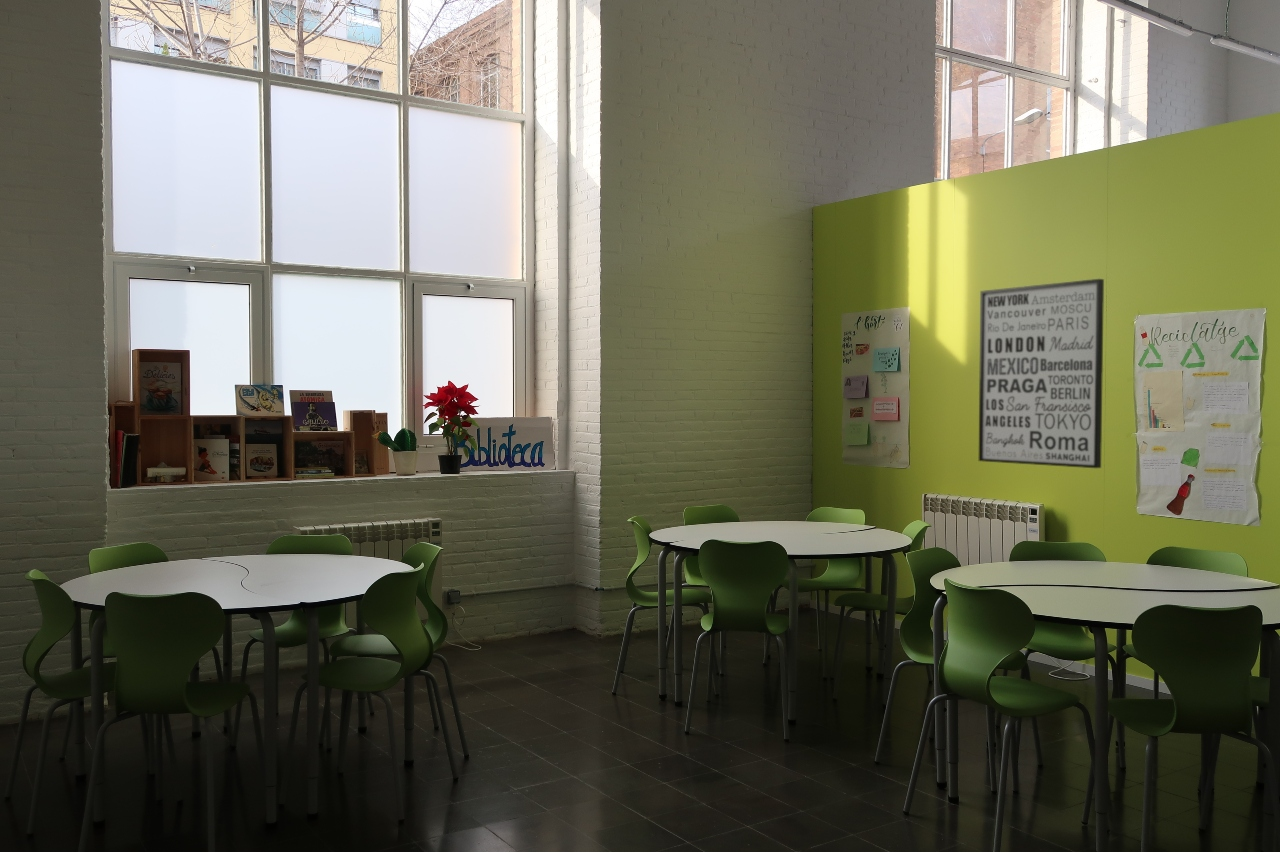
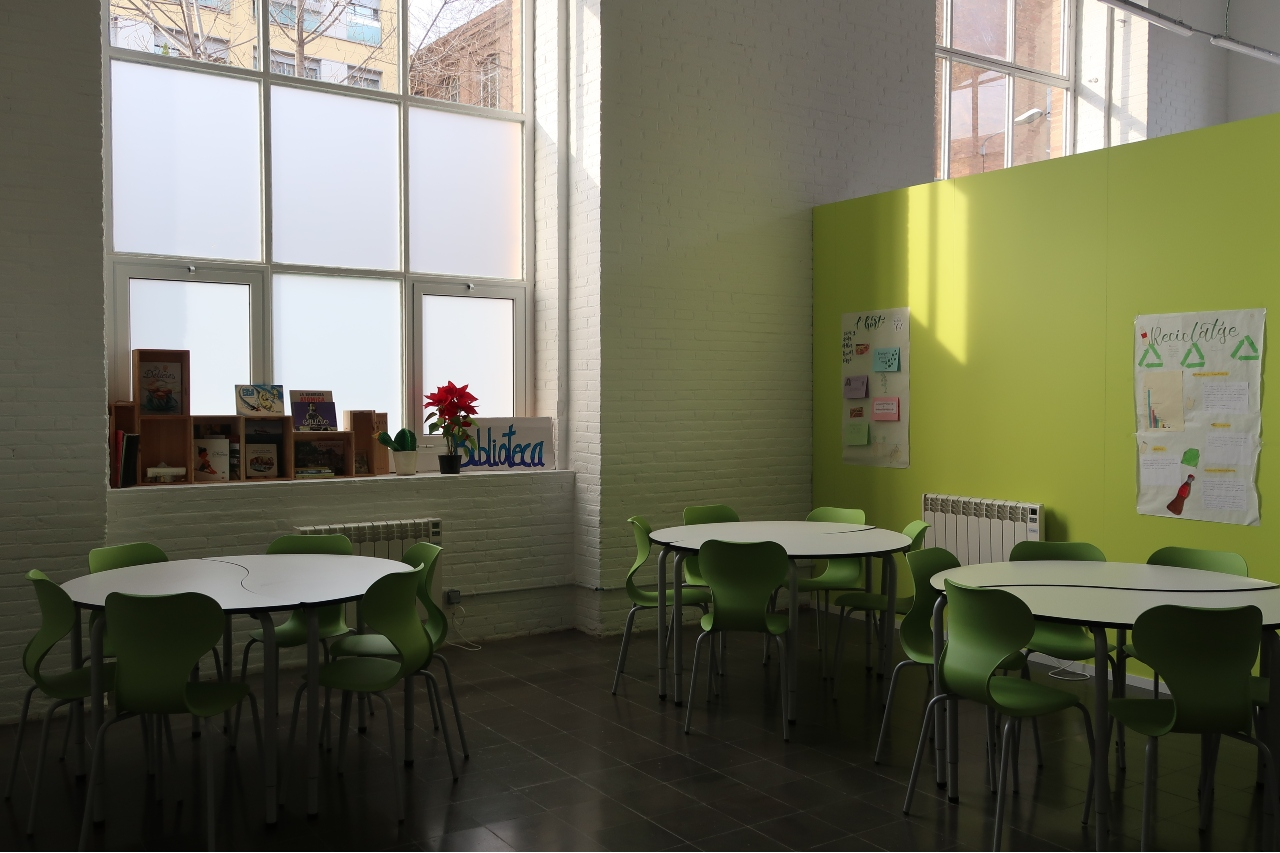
- wall art (1037, 375)
